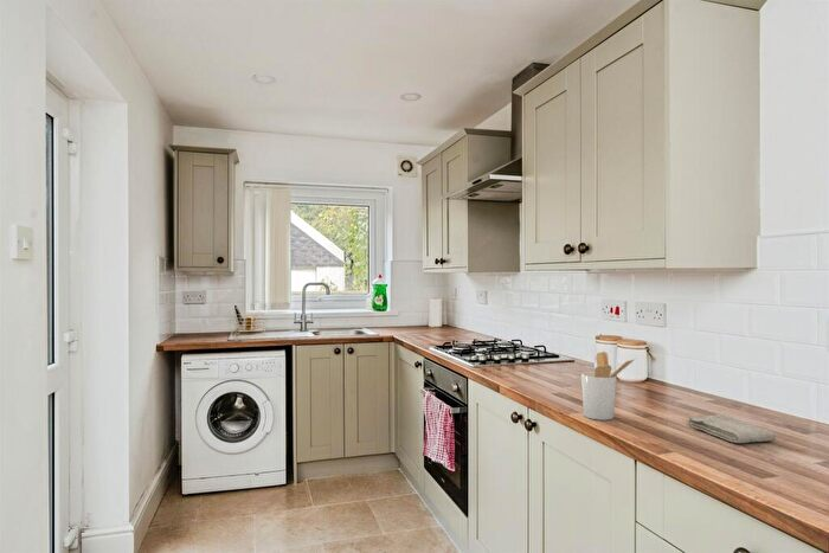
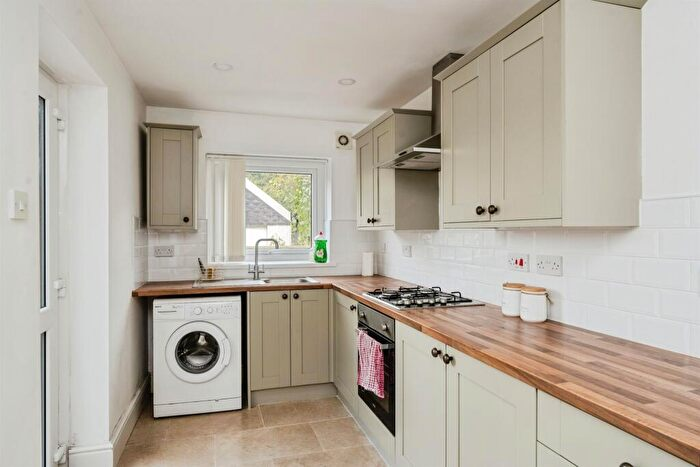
- washcloth (728, 426)
- utensil holder (608, 385)
